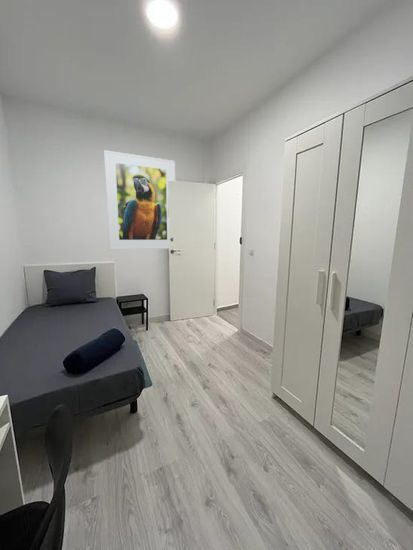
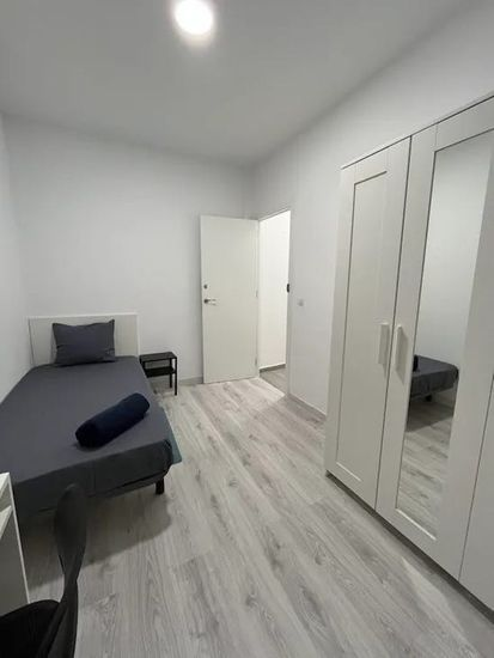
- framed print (143, 204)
